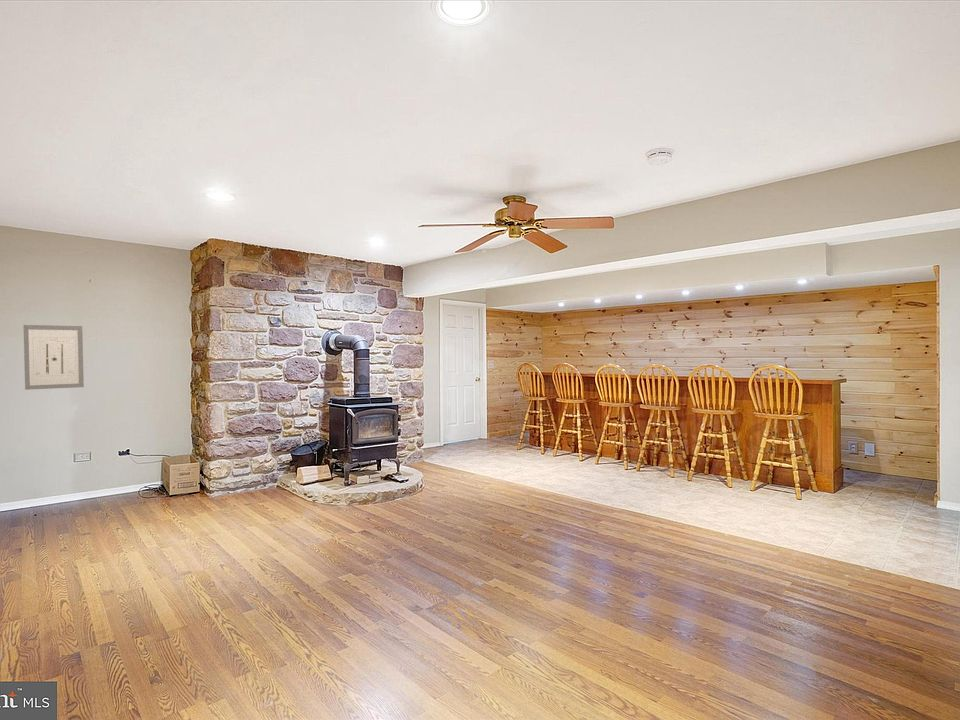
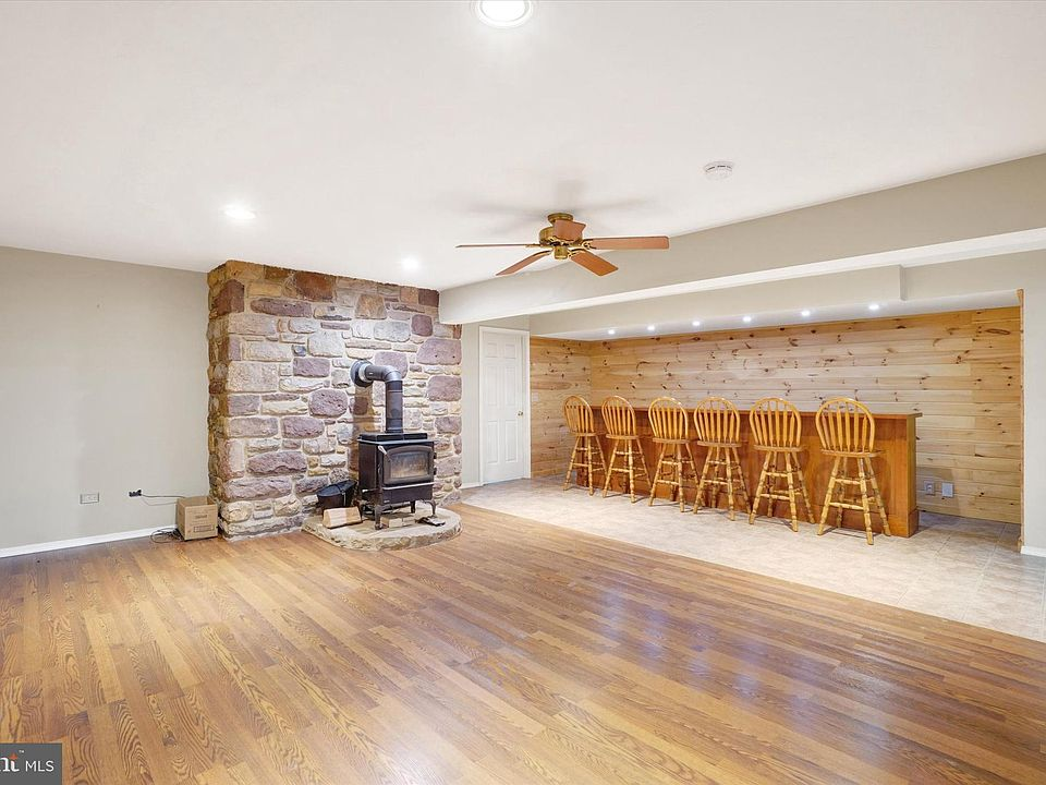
- wall art (54, 356)
